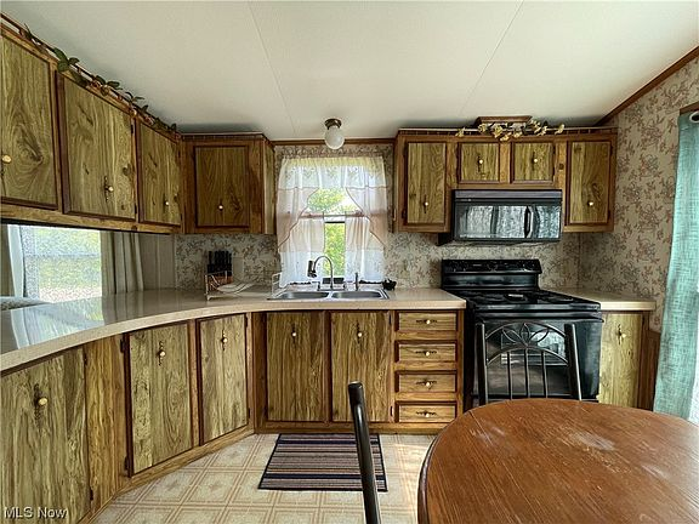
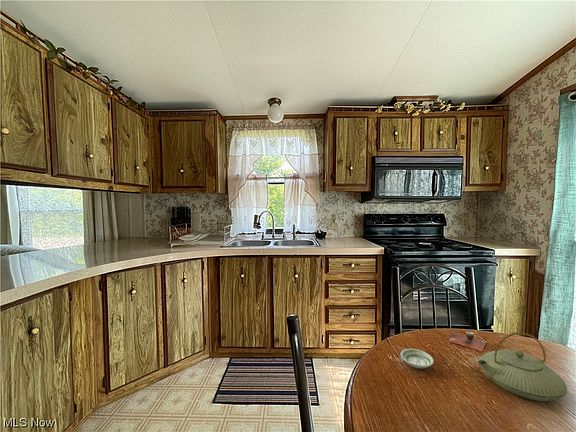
+ saucer (416, 360)
+ cup (466, 337)
+ teapot (515, 358)
